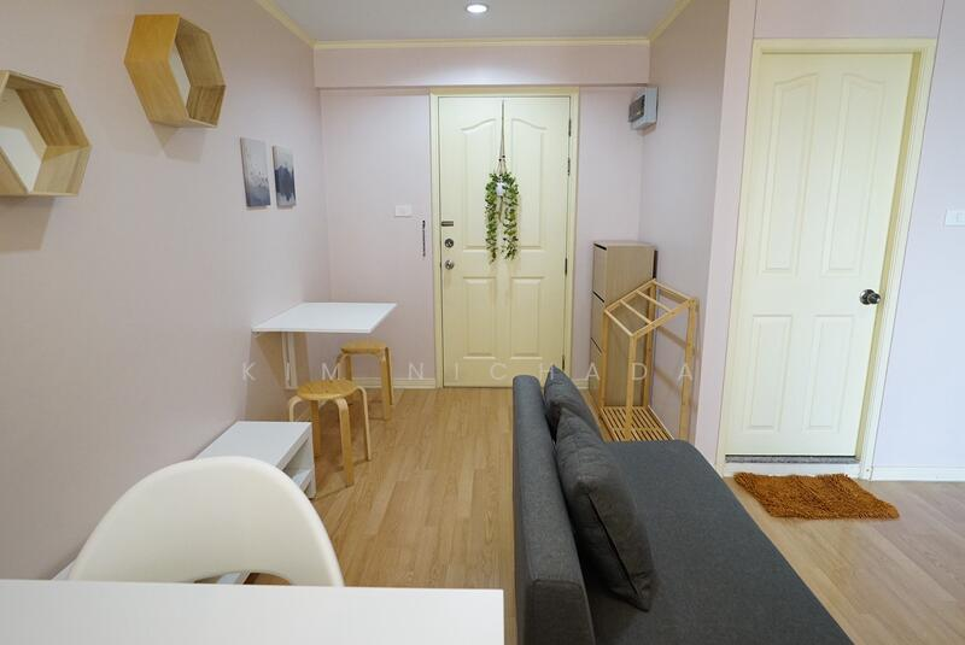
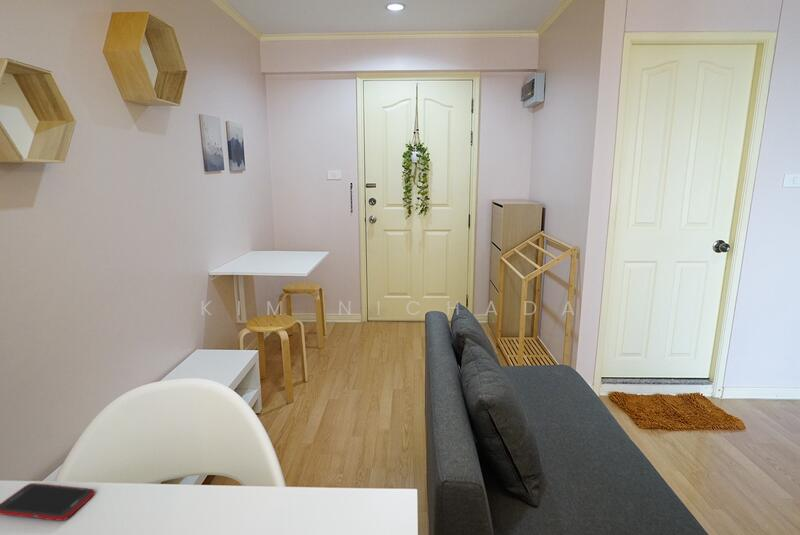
+ cell phone (45, 501)
